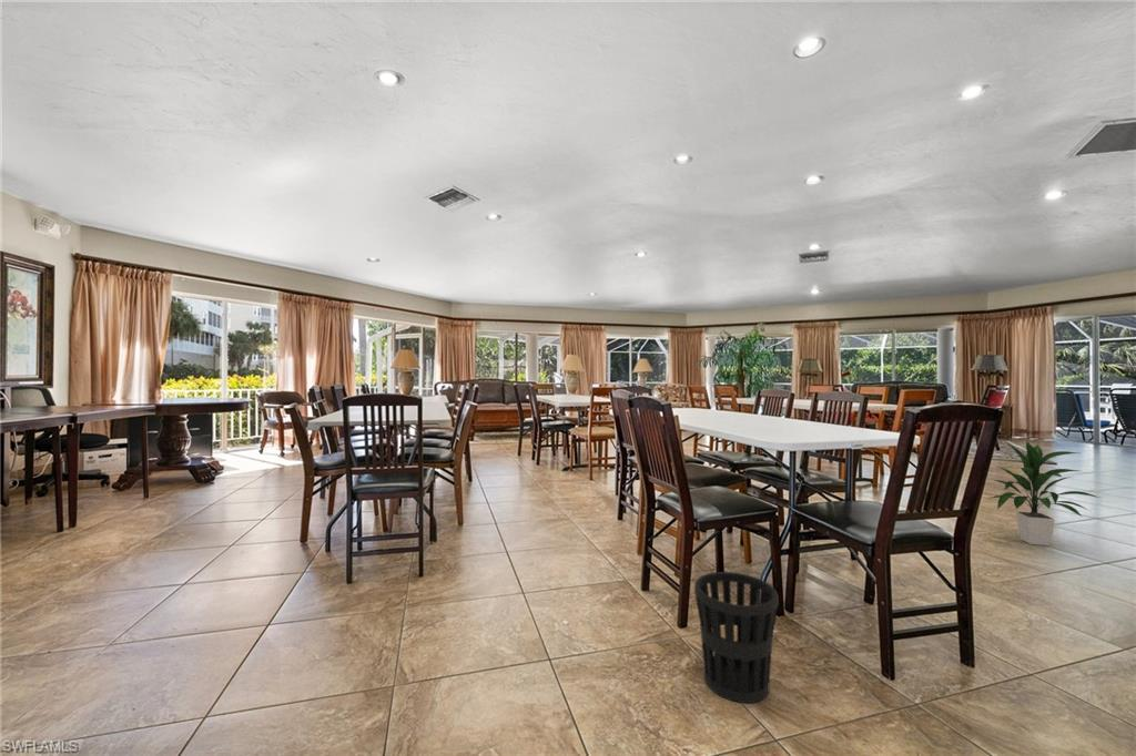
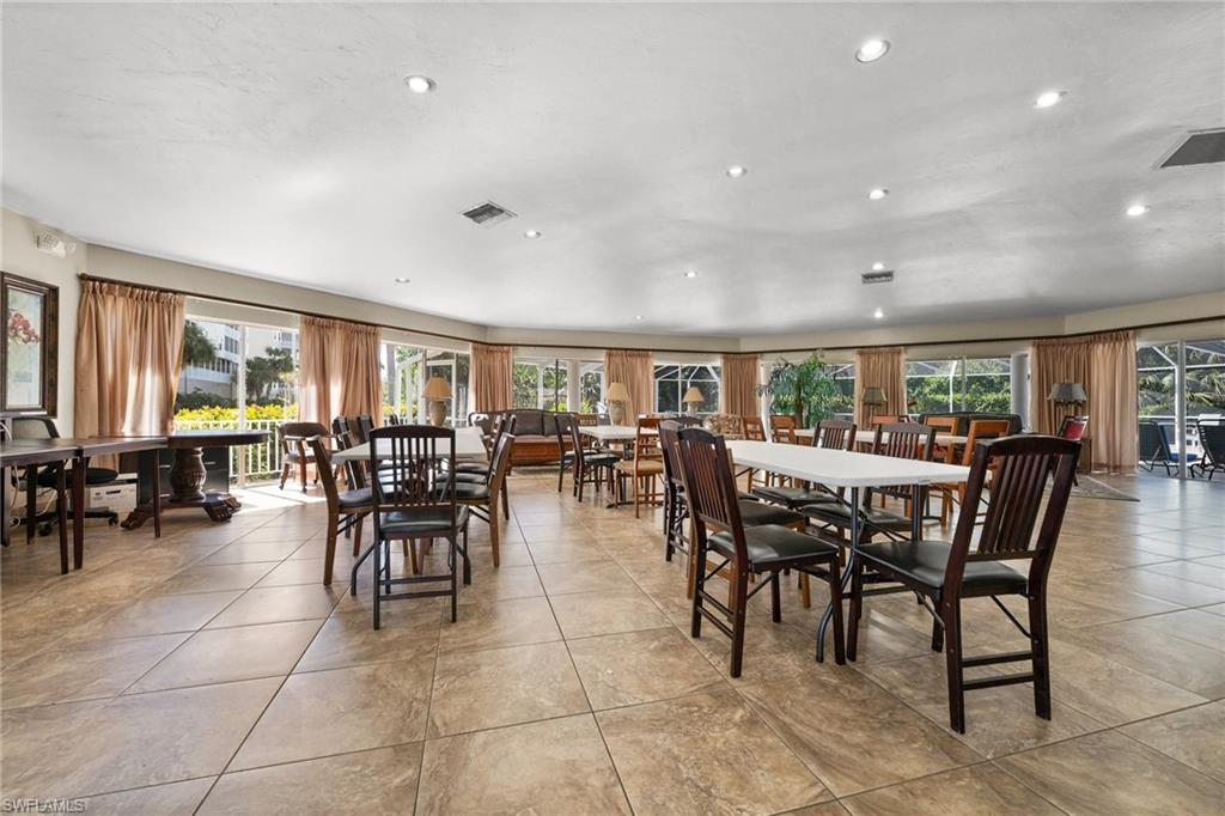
- indoor plant (1035, 490)
- wastebasket (737, 634)
